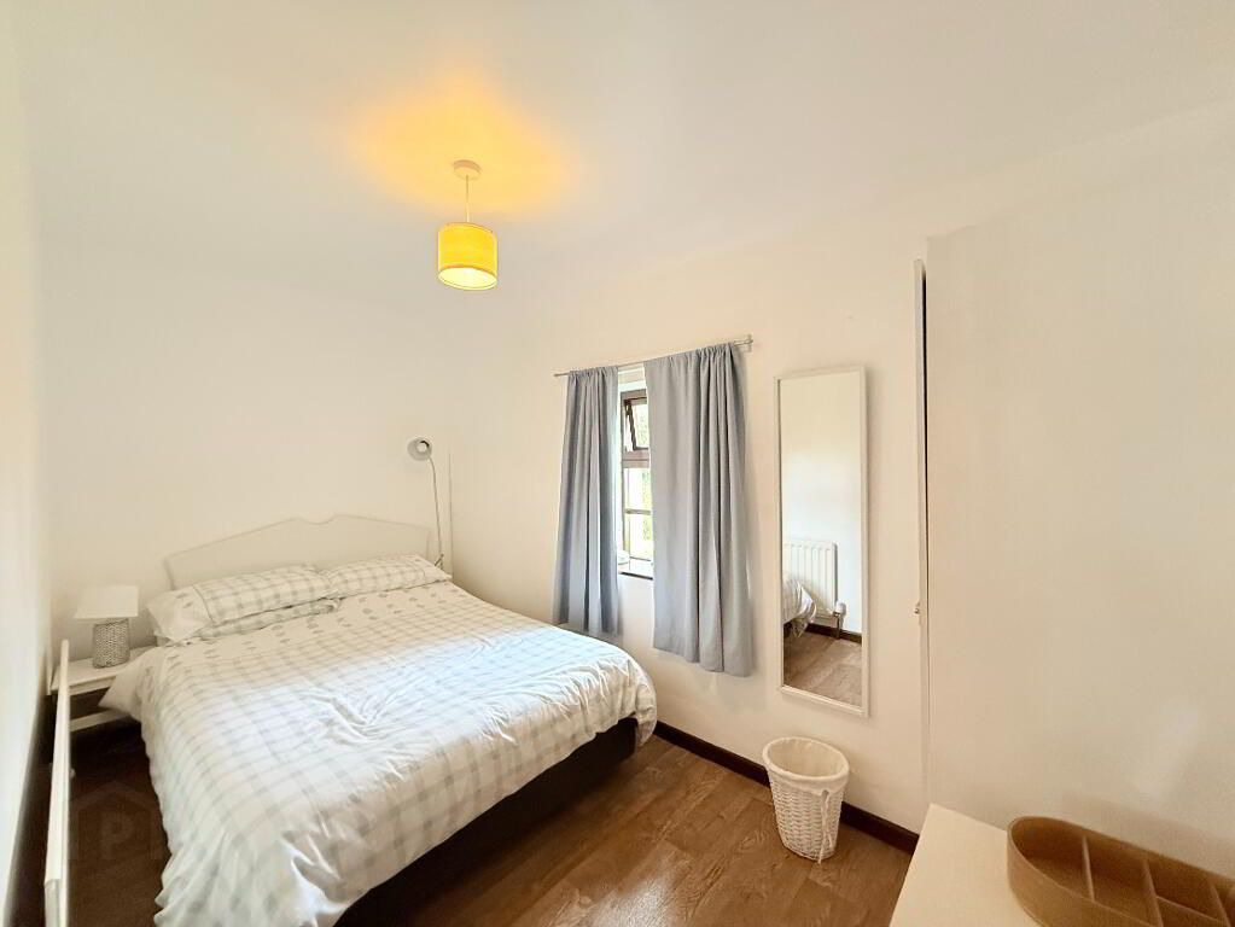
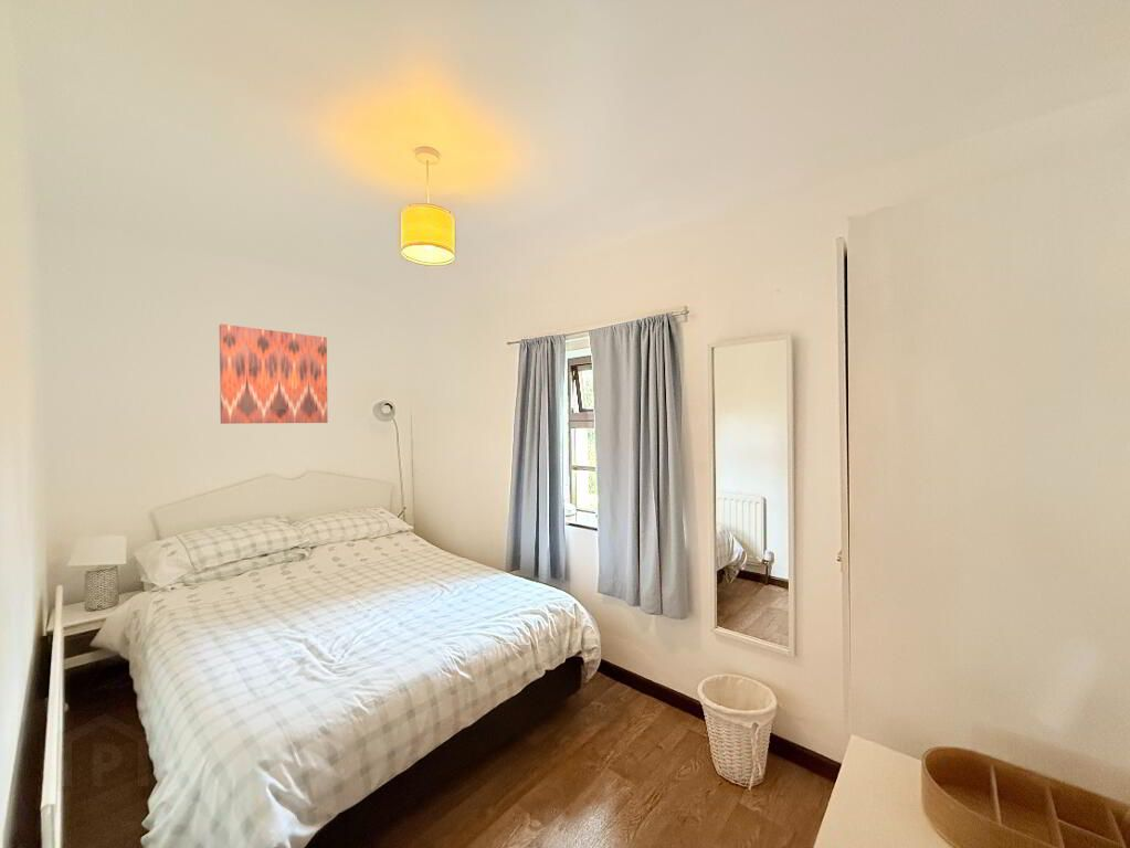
+ wall art (277, 377)
